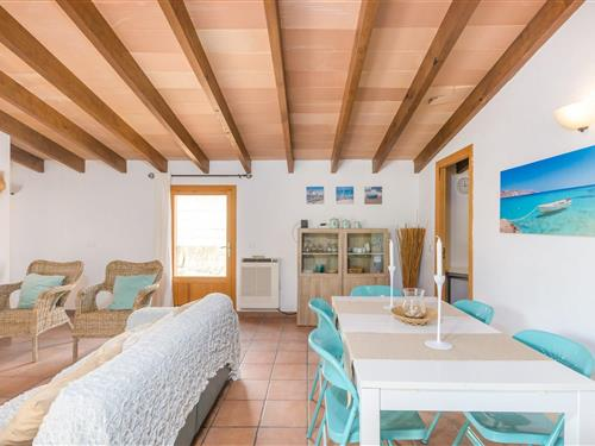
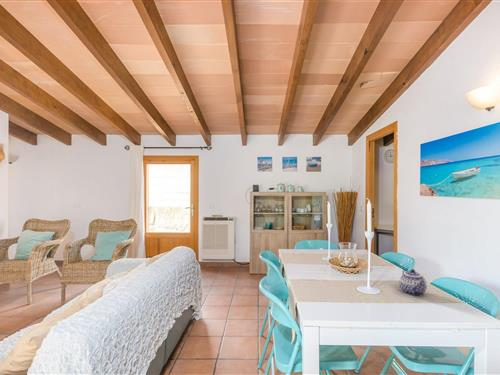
+ teapot (412, 280)
